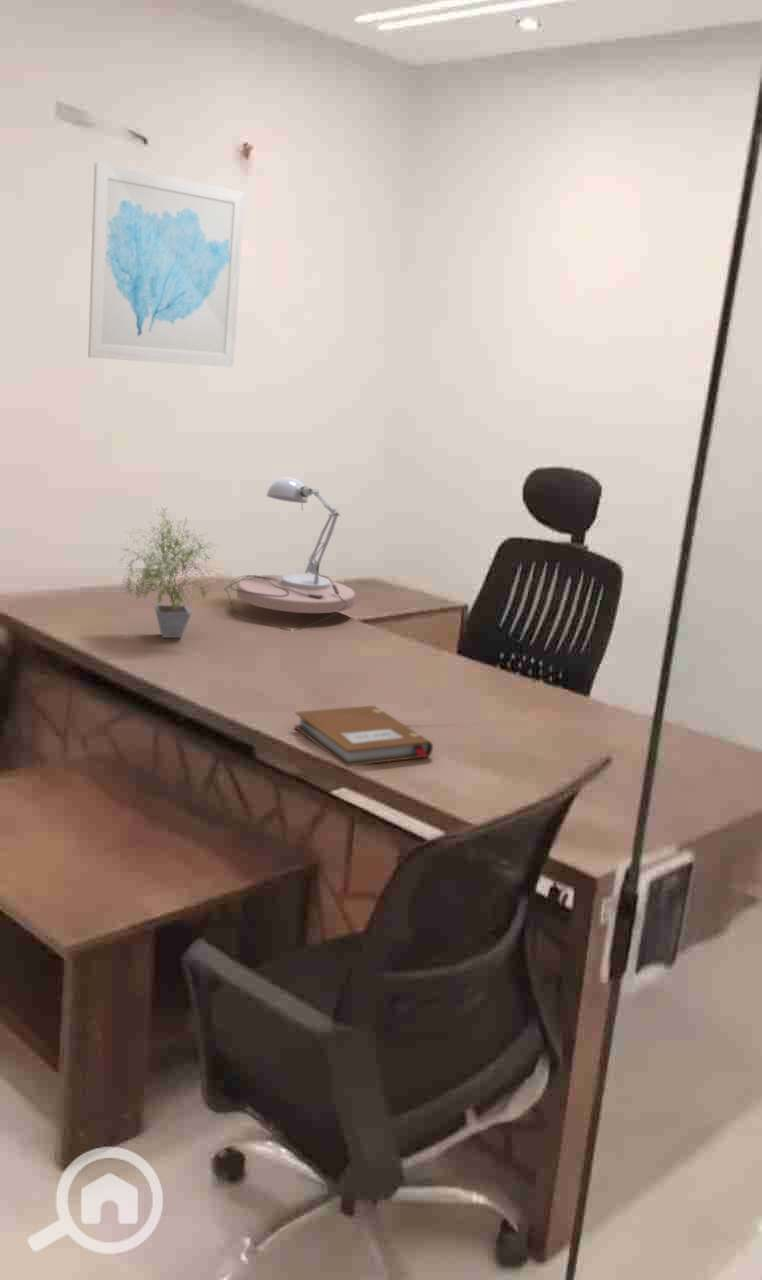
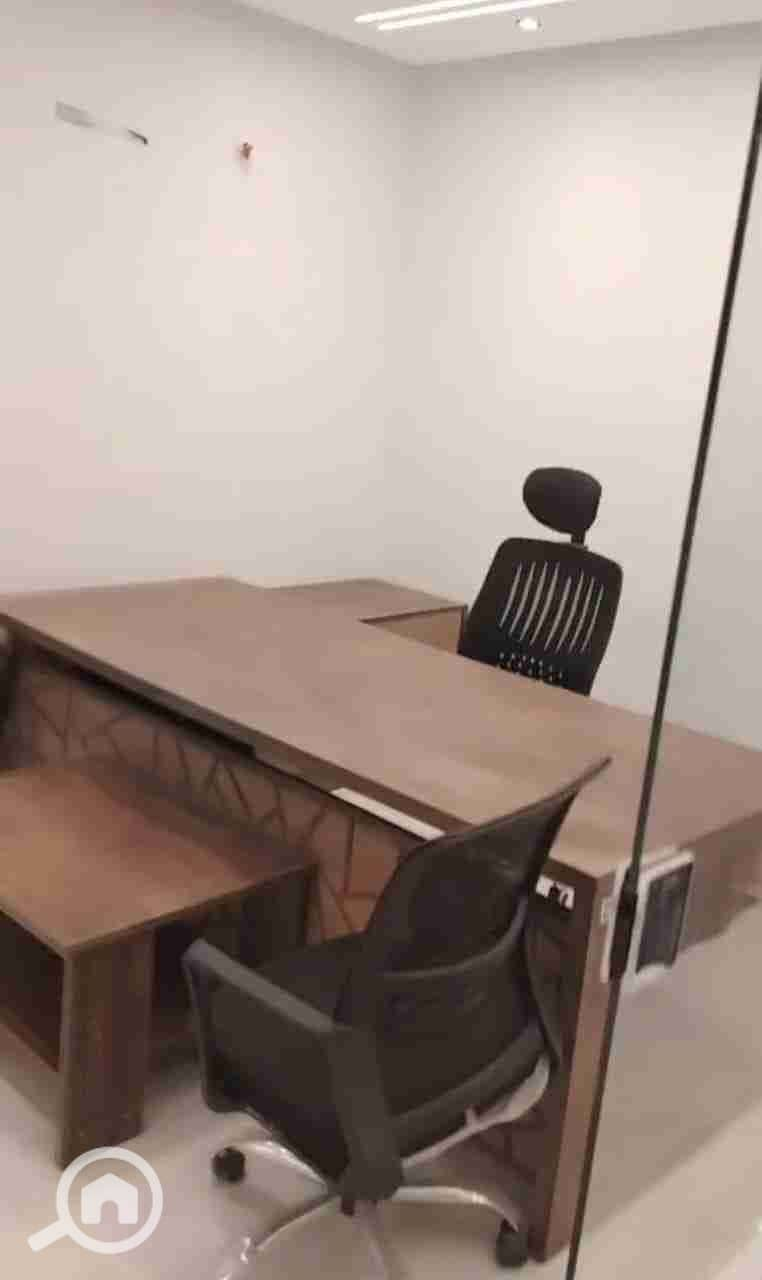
- potted plant (169, 575)
- wall art (169, 272)
- notebook (364, 734)
- desk lamp (308, 558)
